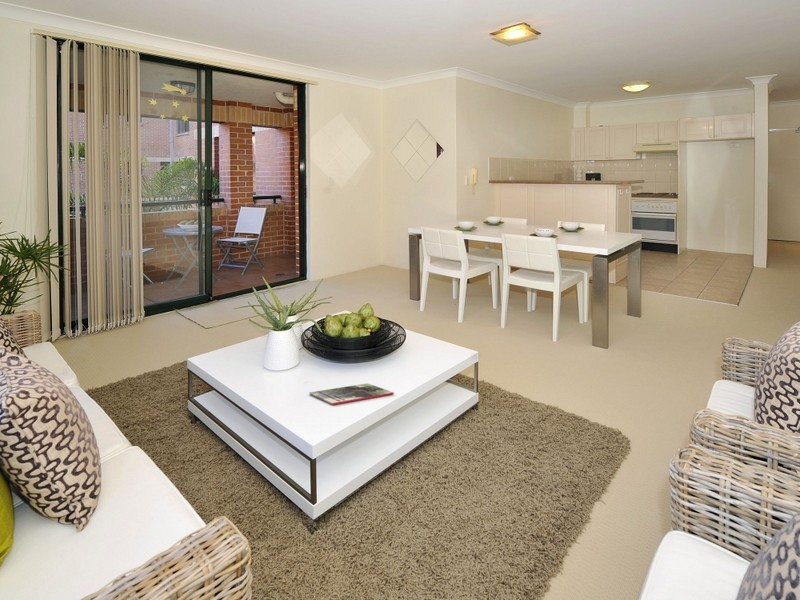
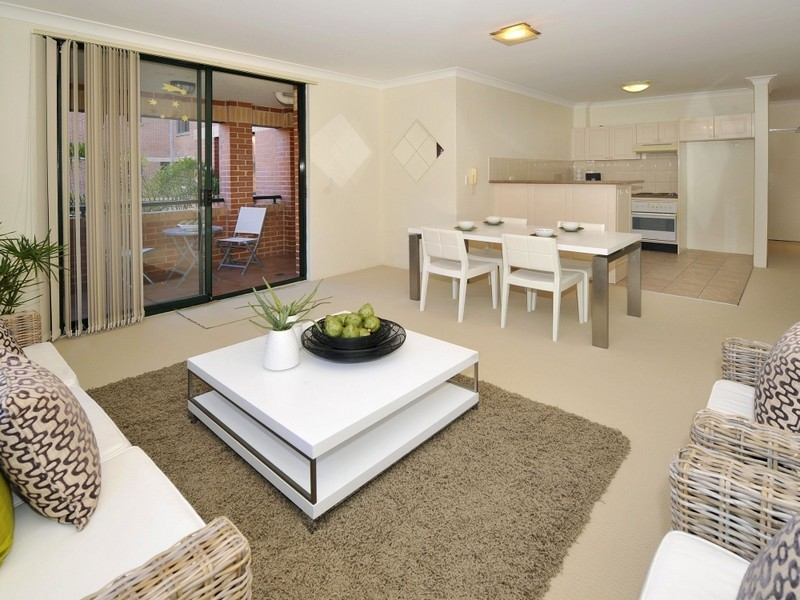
- magazine (351, 393)
